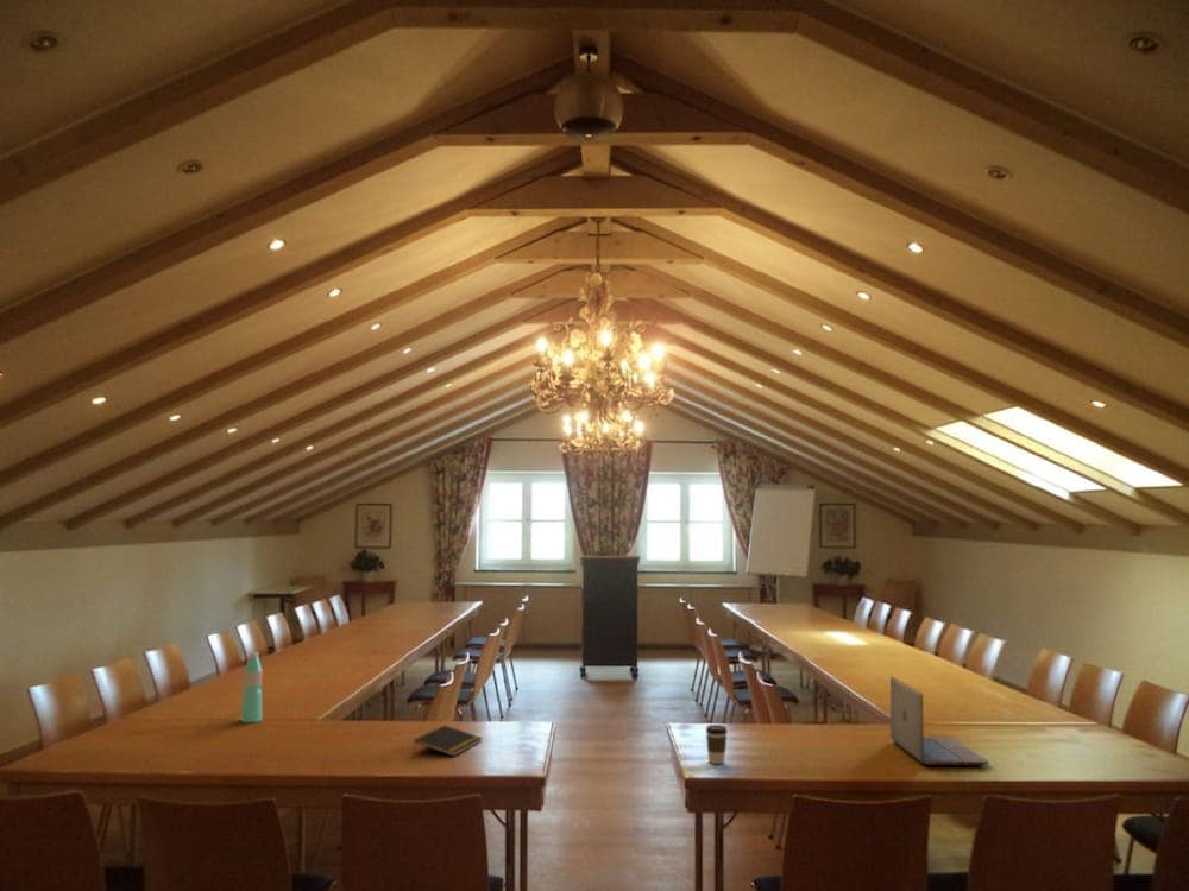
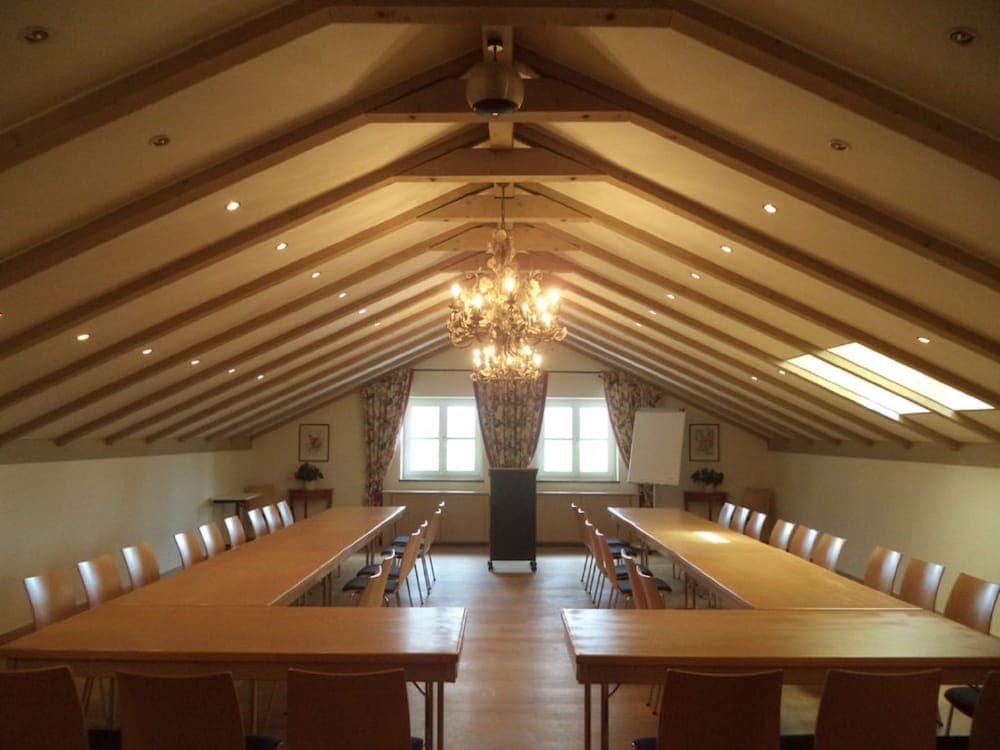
- notepad (448, 740)
- laptop (921, 719)
- coffee cup (716, 744)
- water bottle (252, 685)
